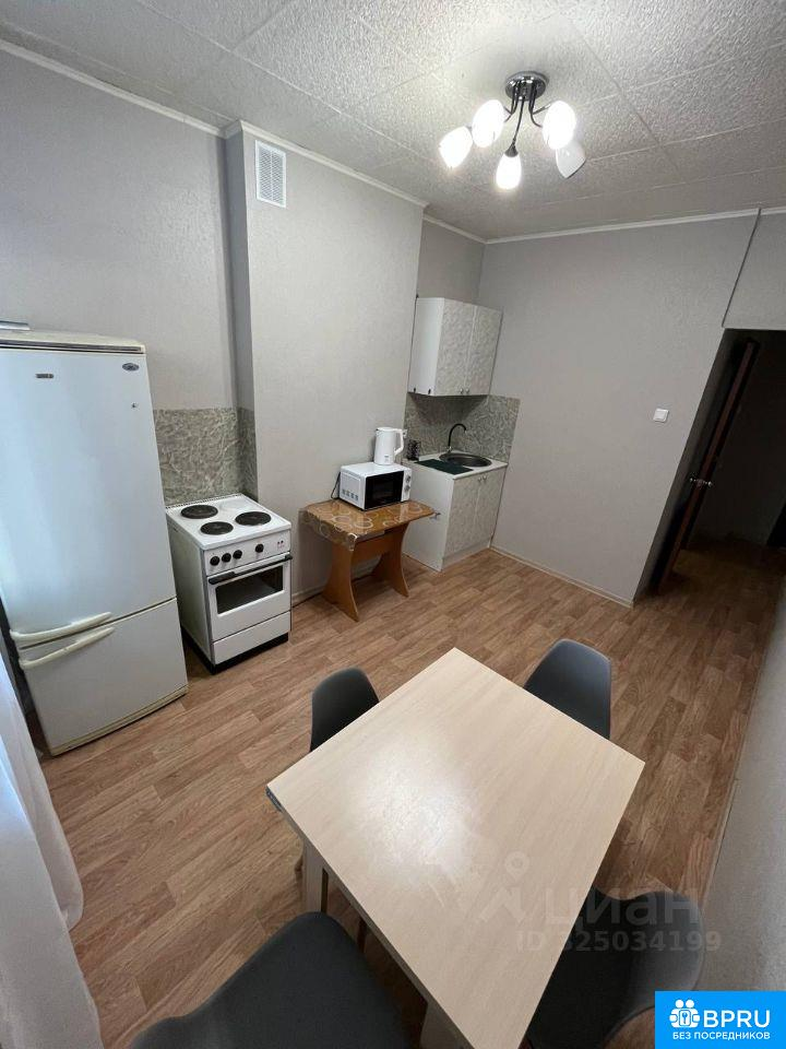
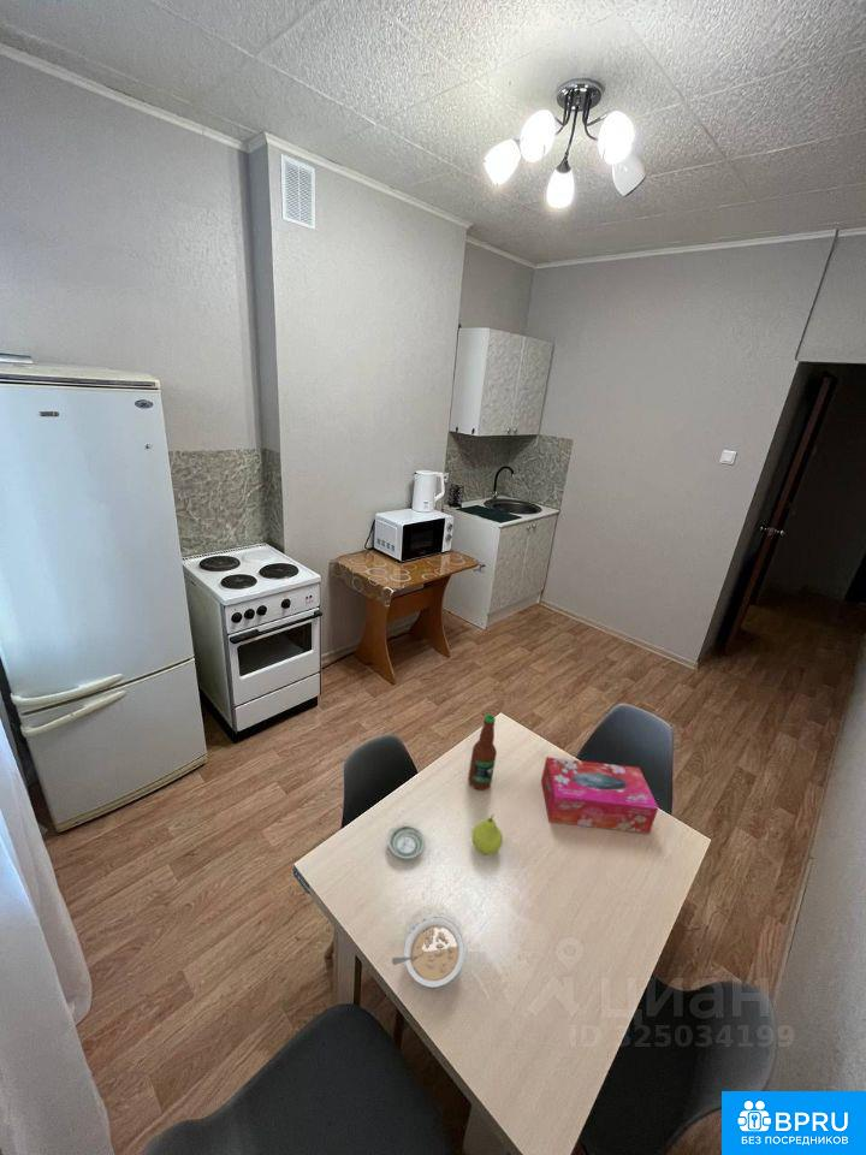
+ tissue box (595, 793)
+ fruit (488, 831)
+ saucer (405, 843)
+ bottle (484, 751)
+ legume (432, 956)
